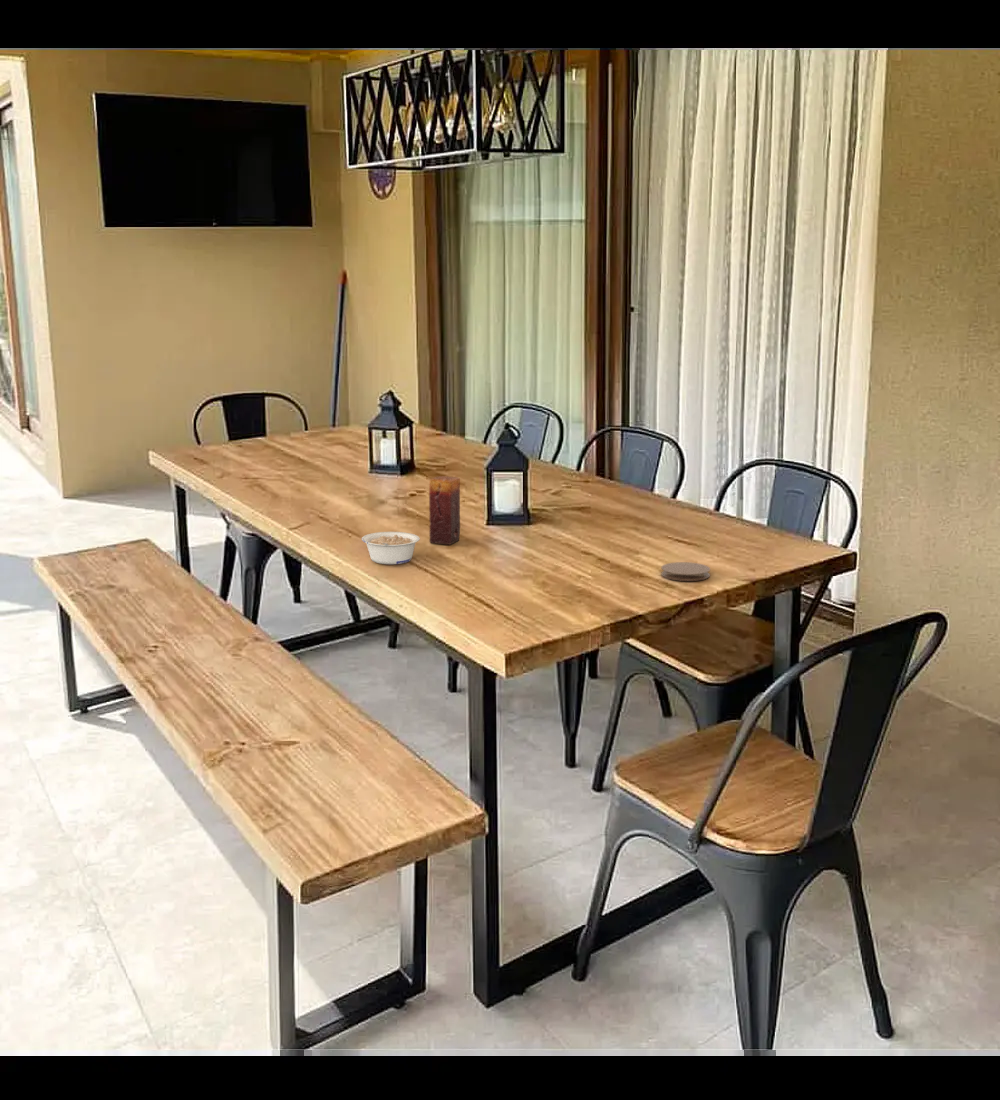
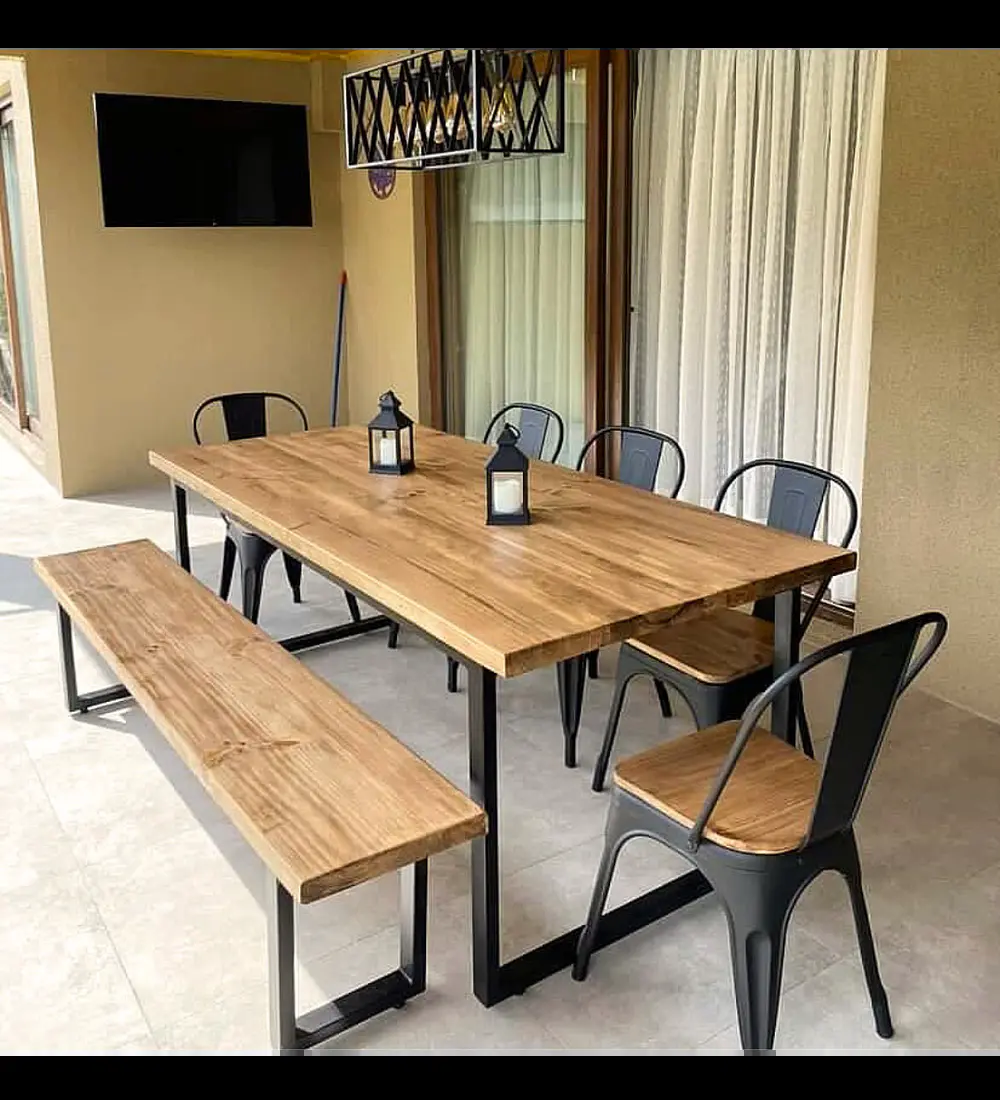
- legume (392, 547)
- candle (444, 509)
- coaster (685, 571)
